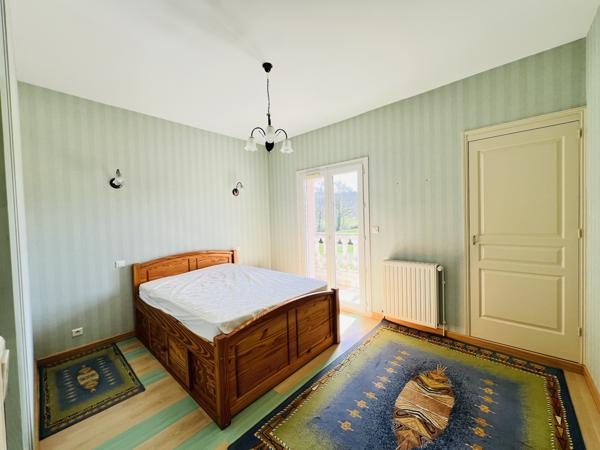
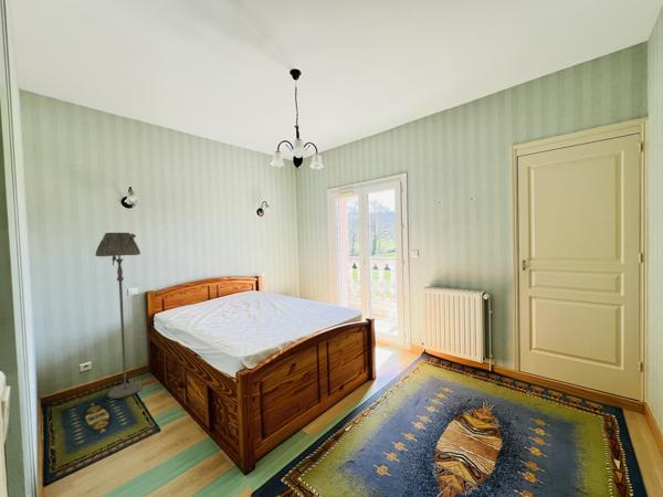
+ floor lamp (122, 311)
